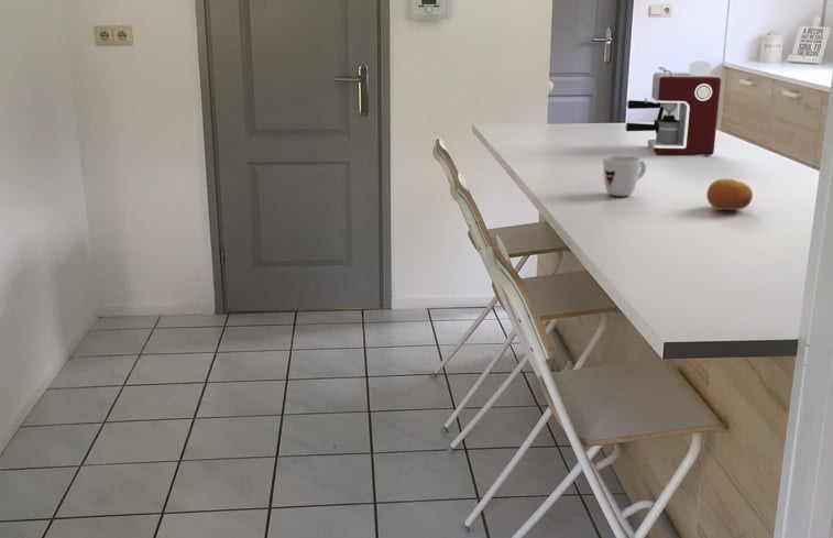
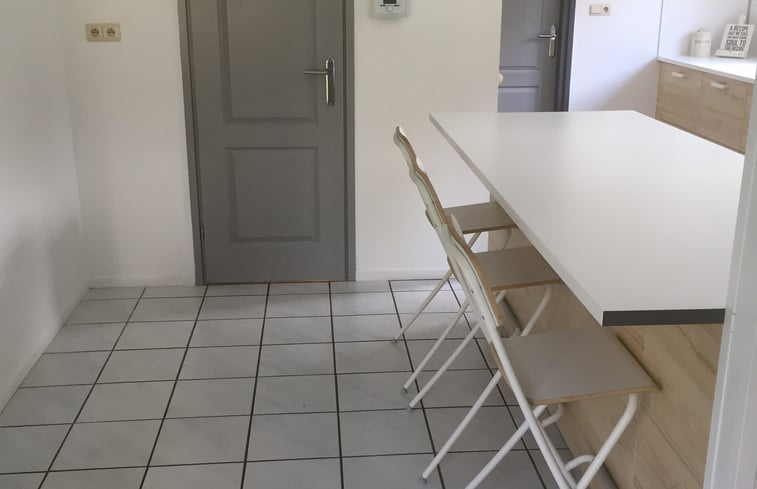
- coffee maker (670, 107)
- fruit (730, 195)
- mug (625, 175)
